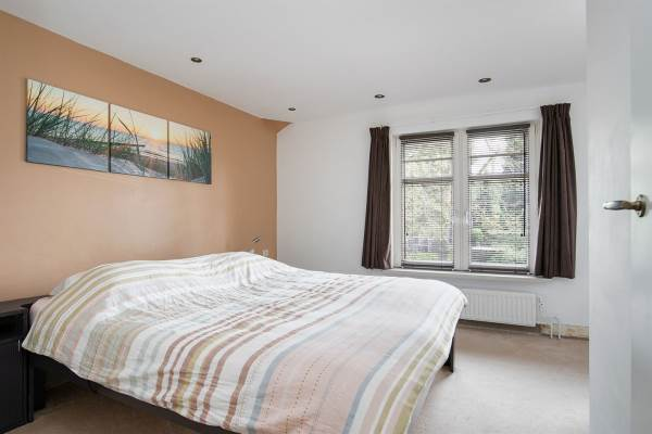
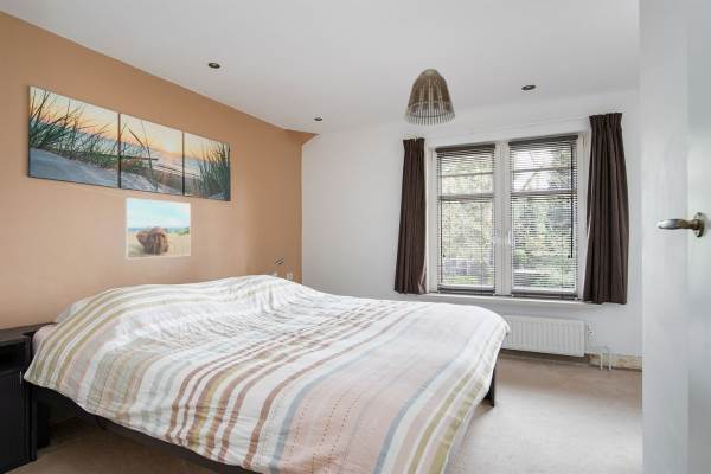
+ lamp shade (430, 95)
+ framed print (160, 229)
